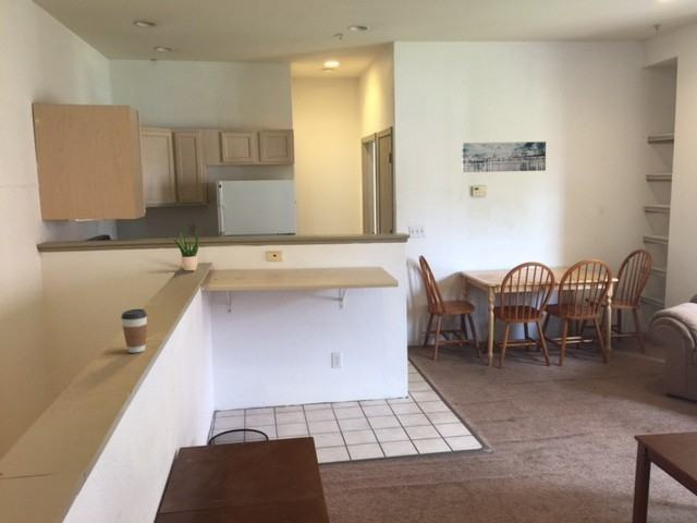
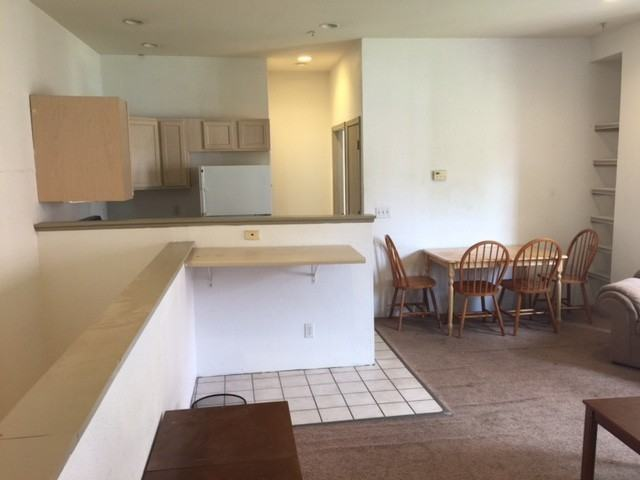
- wall art (503, 157)
- potted plant (188, 248)
- coffee cup (135, 330)
